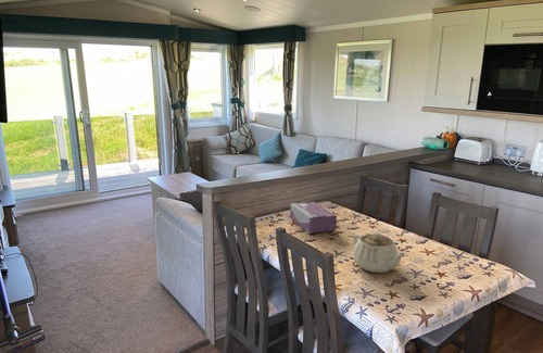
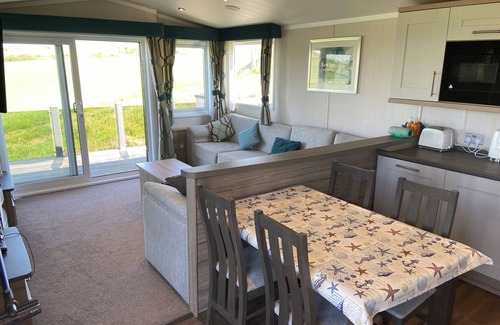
- tissue box (312, 216)
- teapot (377, 250)
